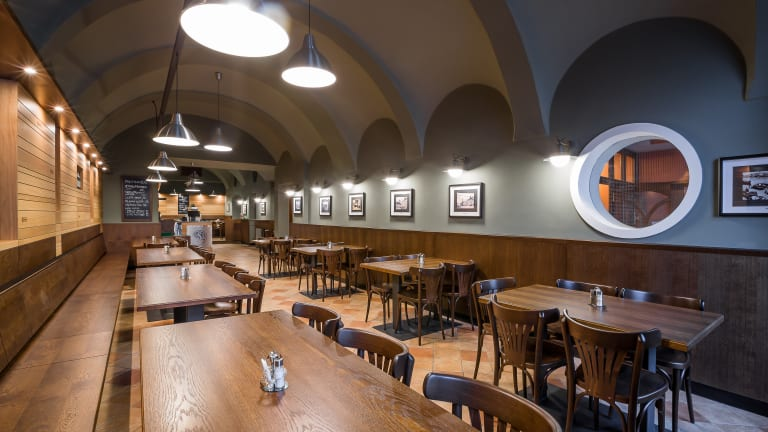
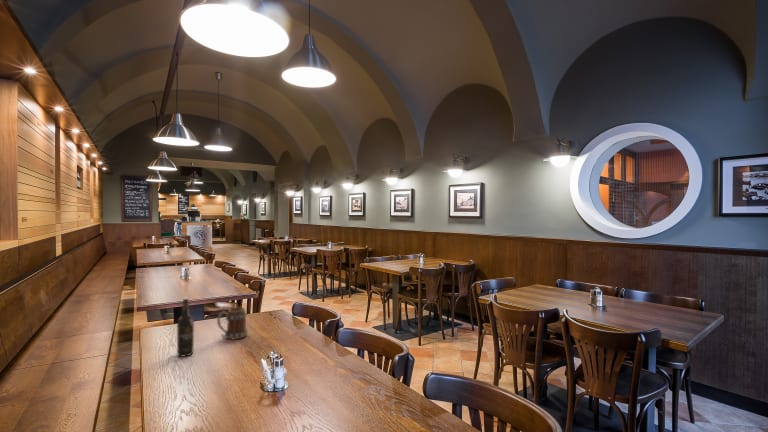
+ beer mug (232, 323)
+ wine bottle (185, 326)
